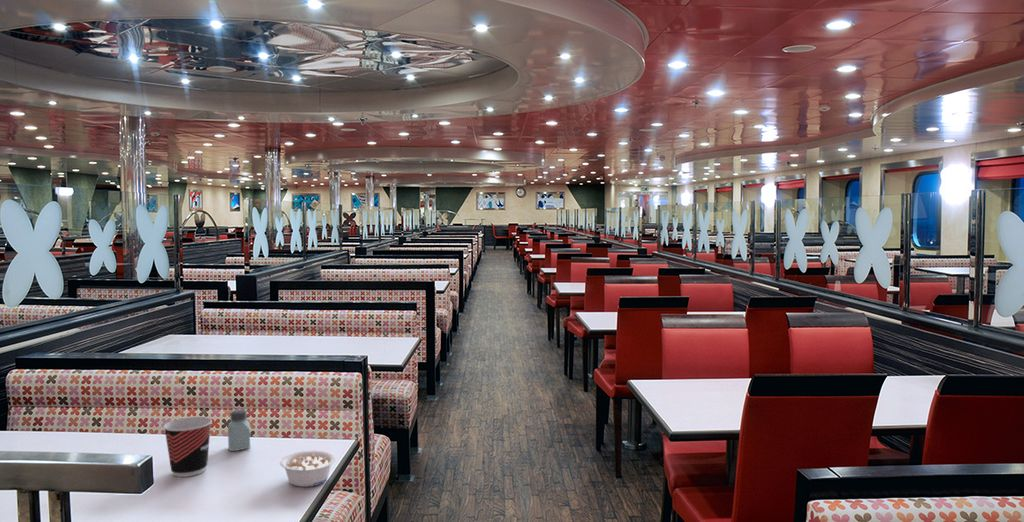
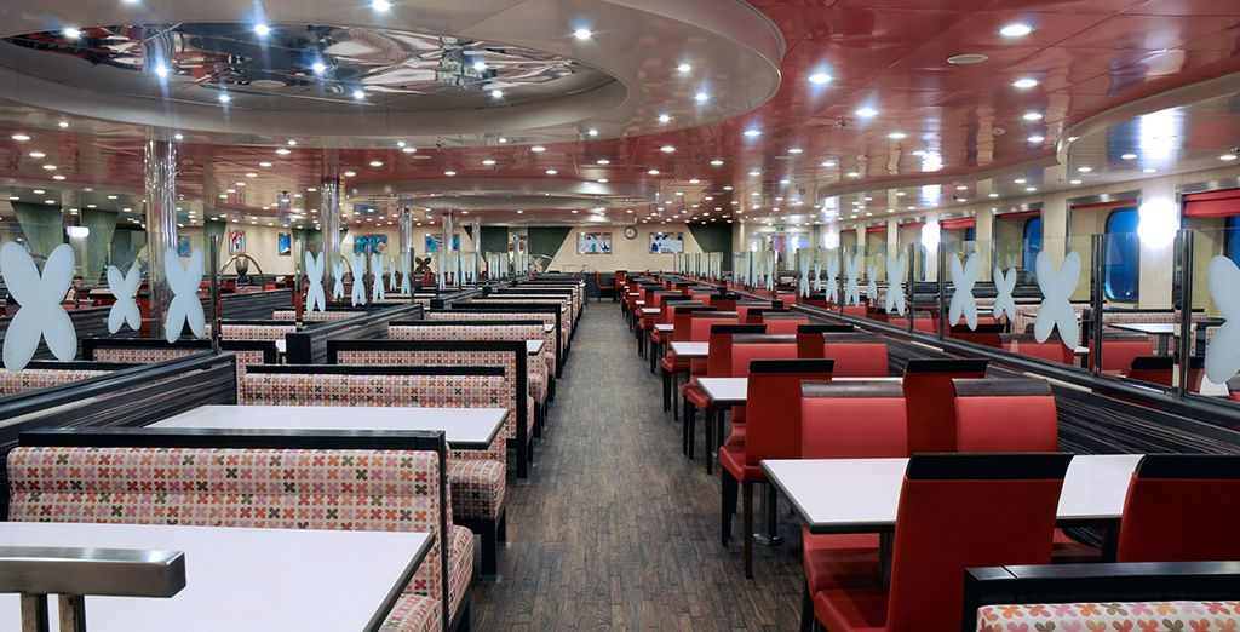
- cup (188, 447)
- saltshaker (238, 429)
- legume (309, 468)
